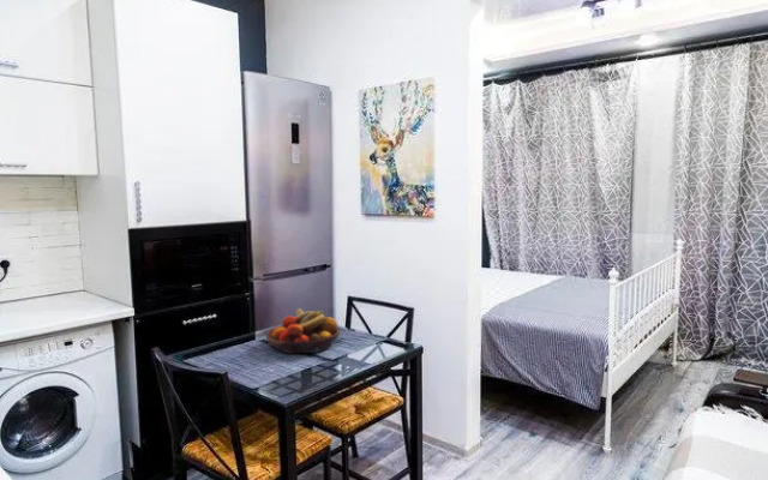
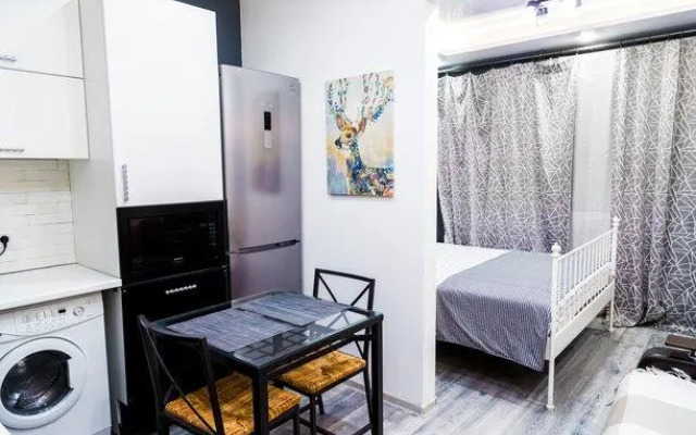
- fruit bowl (302, 328)
